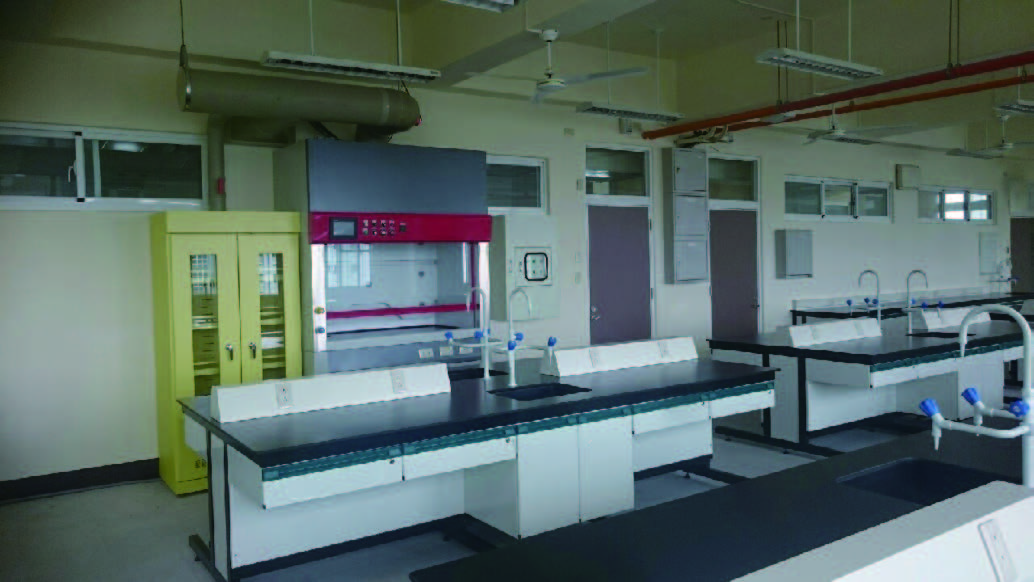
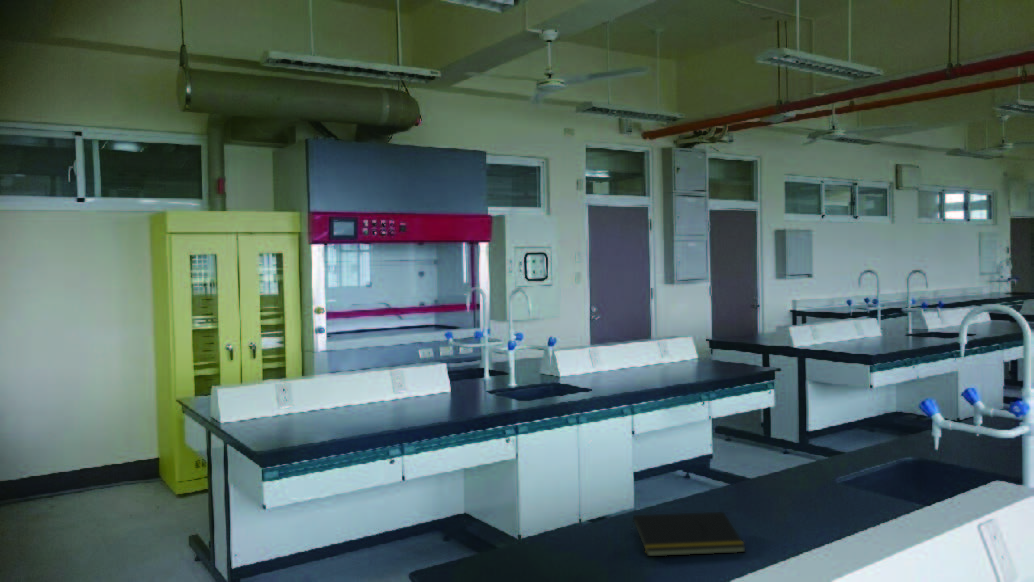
+ notepad (687, 532)
